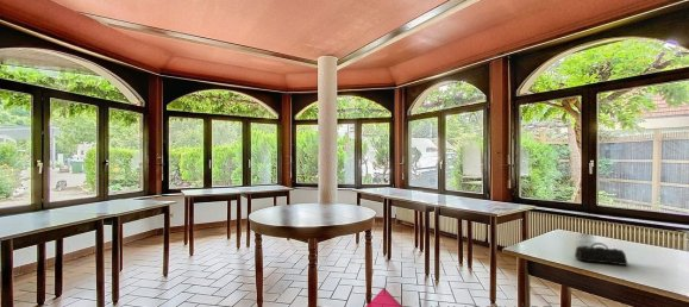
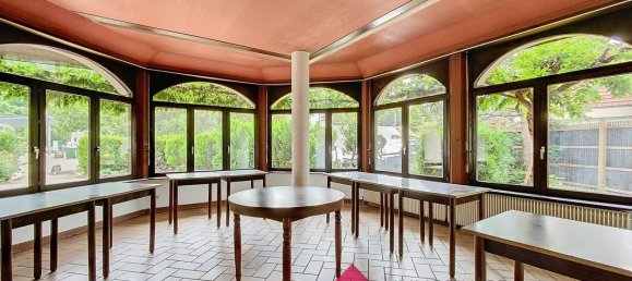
- pencil case (600, 251)
